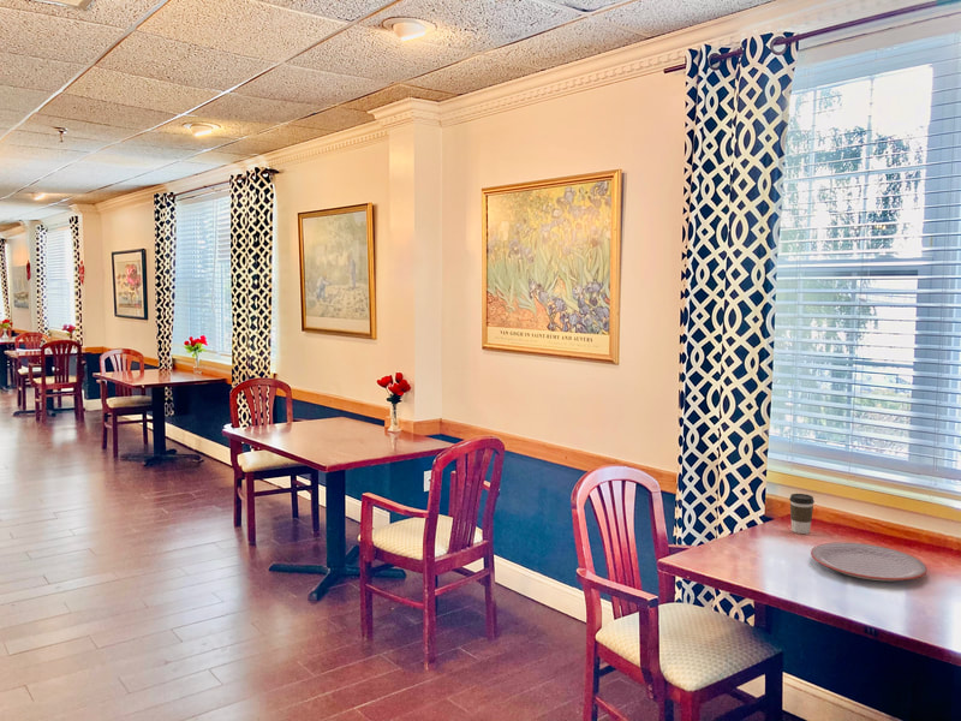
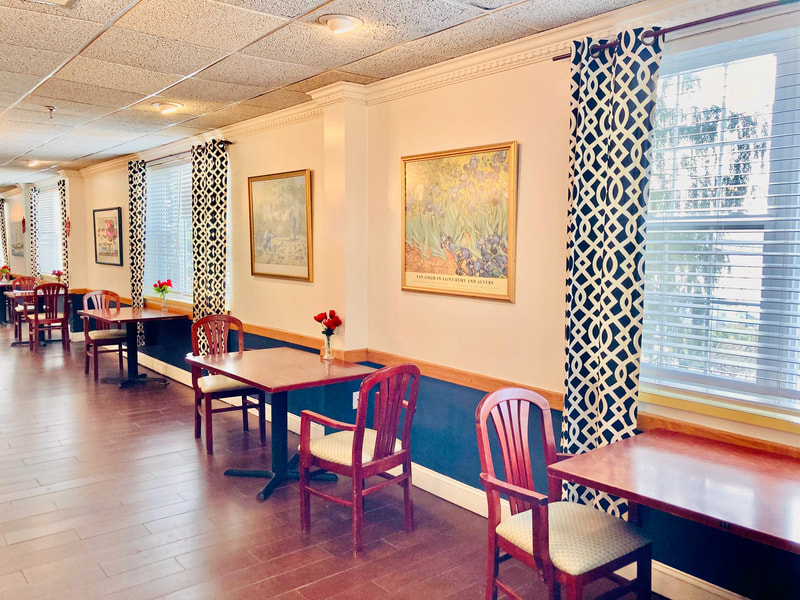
- coffee cup (801, 513)
- plate (866, 562)
